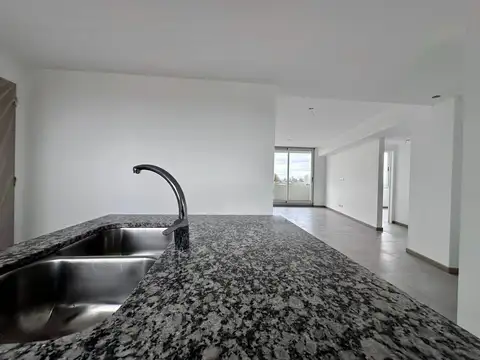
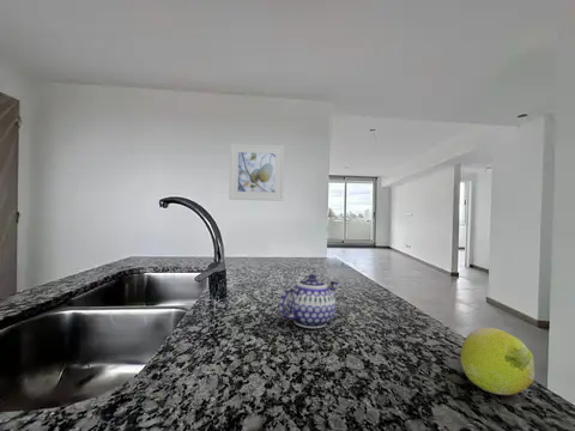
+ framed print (256, 172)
+ fruit (496, 359)
+ teapot (311, 298)
